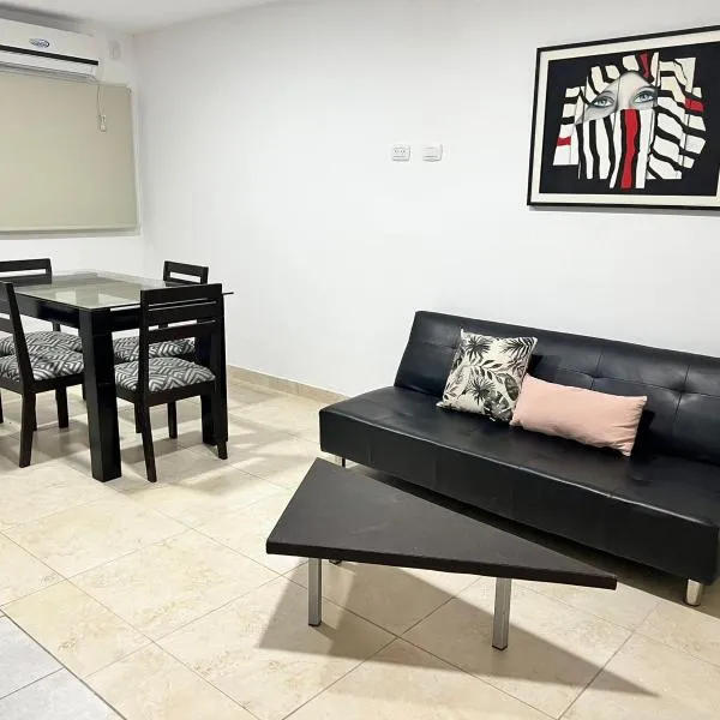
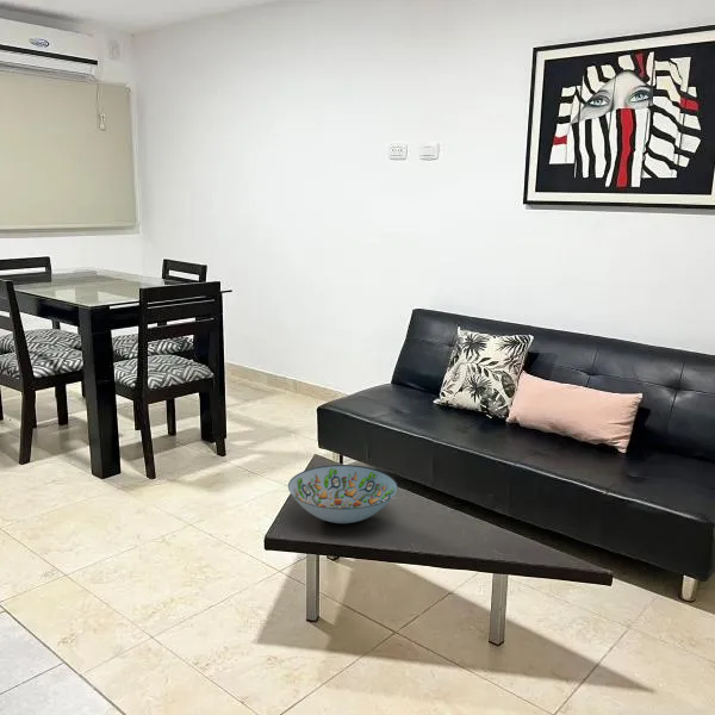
+ decorative bowl (342, 500)
